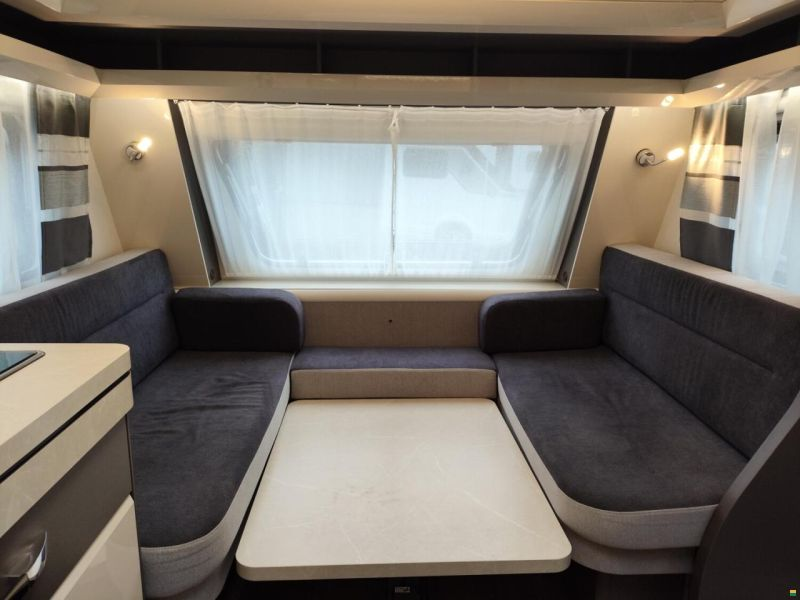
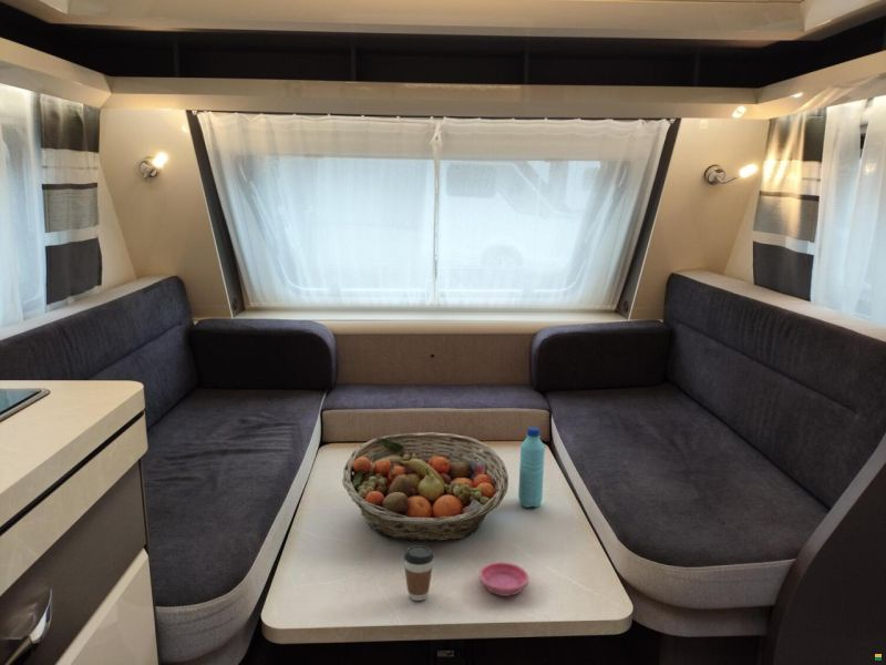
+ fruit basket (425, 484)
+ coffee cup (418, 573)
+ saucer (503, 580)
+ water bottle (532, 467)
